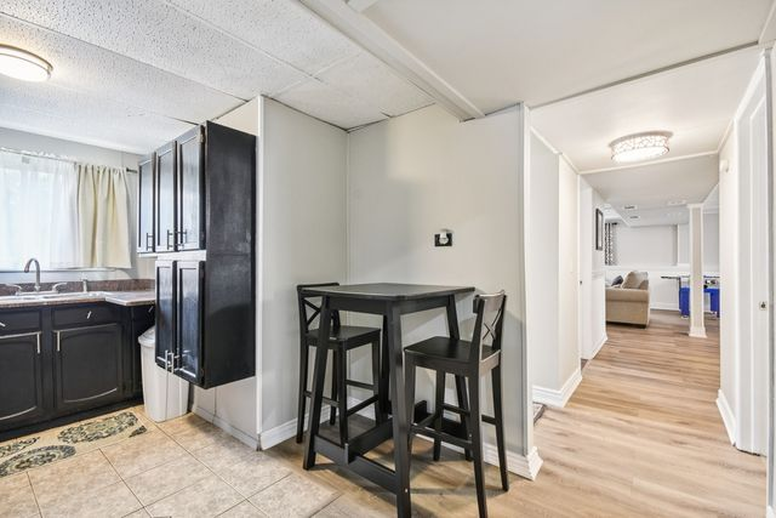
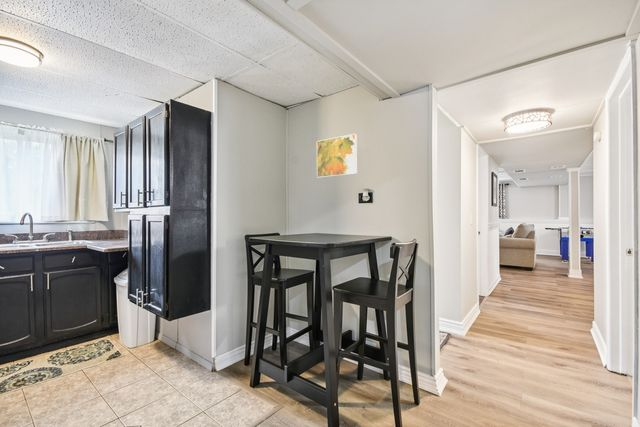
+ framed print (336, 156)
